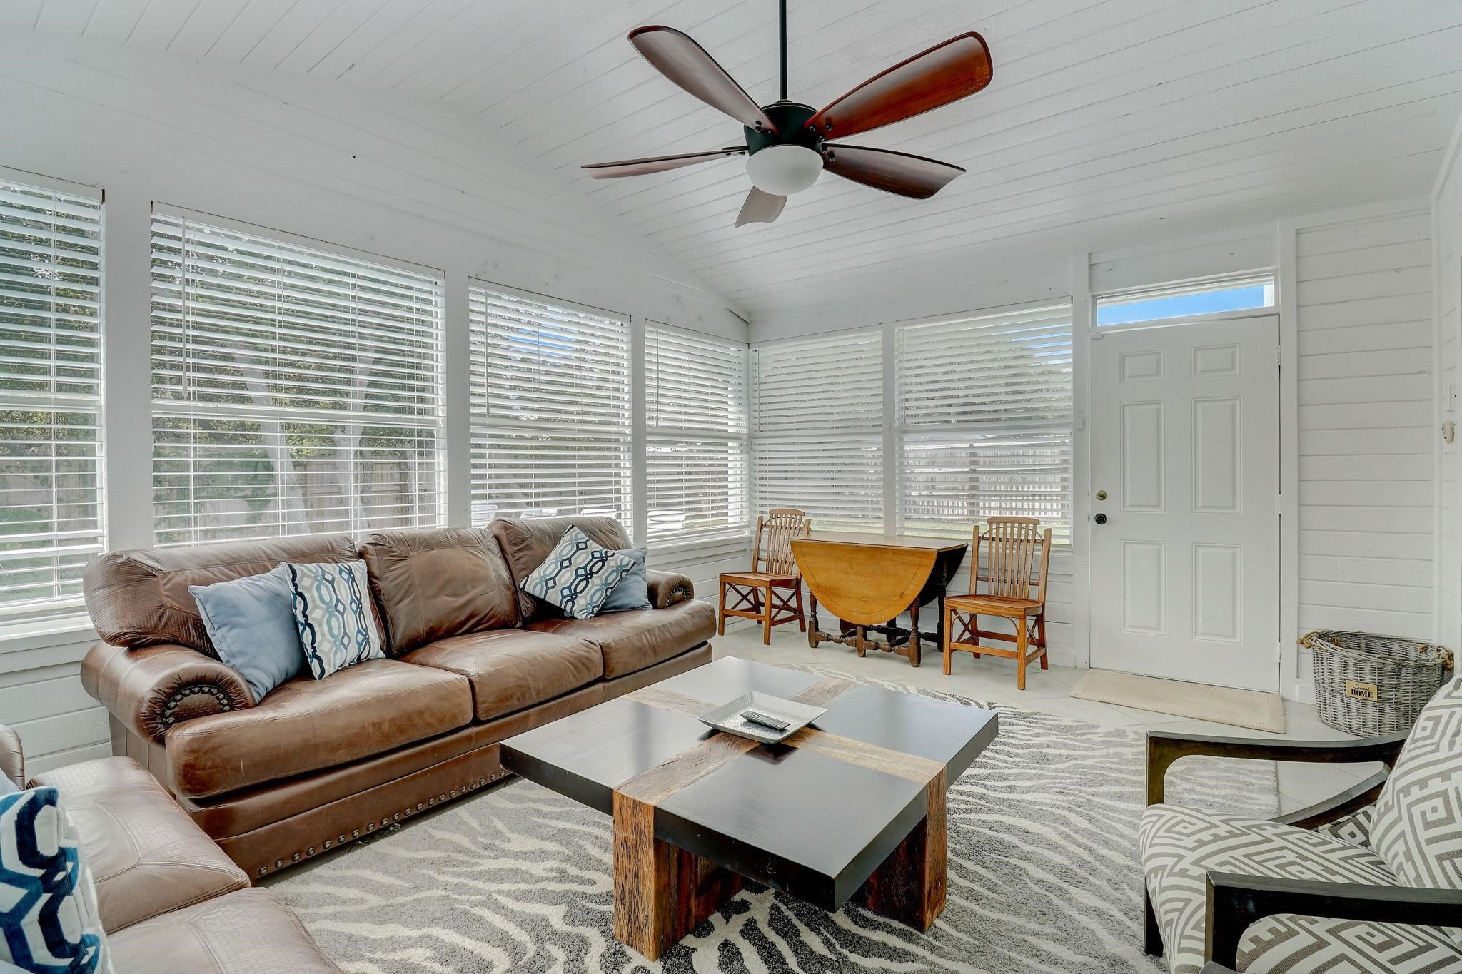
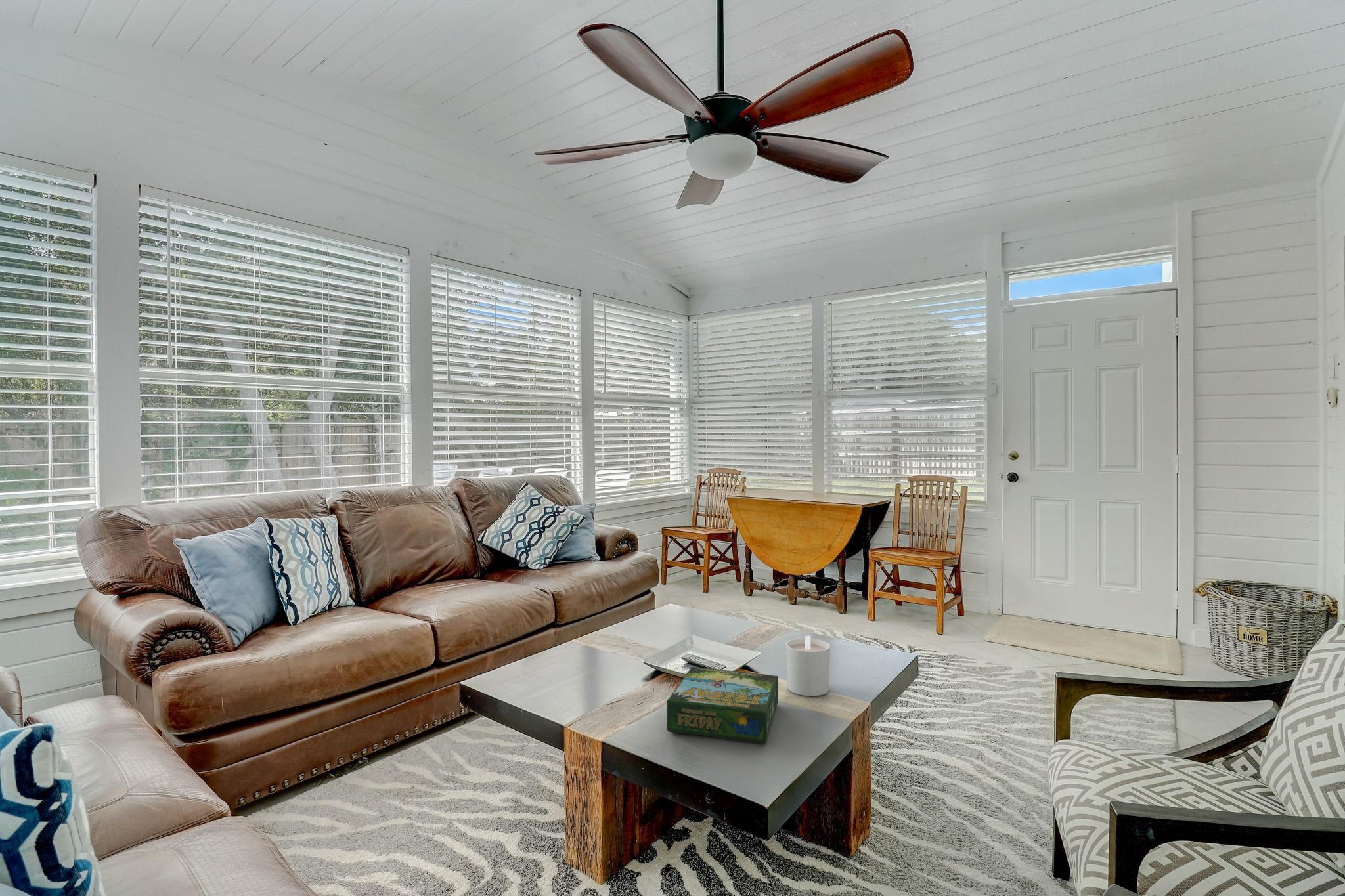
+ board game (725, 702)
+ candle (808, 662)
